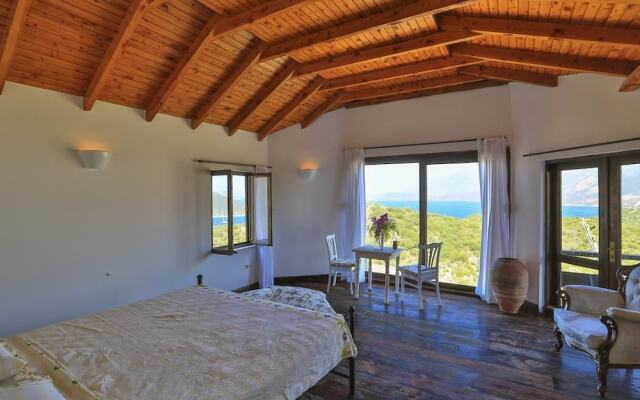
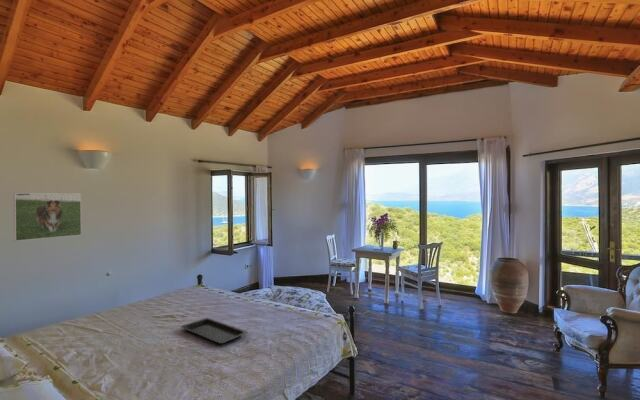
+ serving tray (213, 331)
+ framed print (49, 215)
